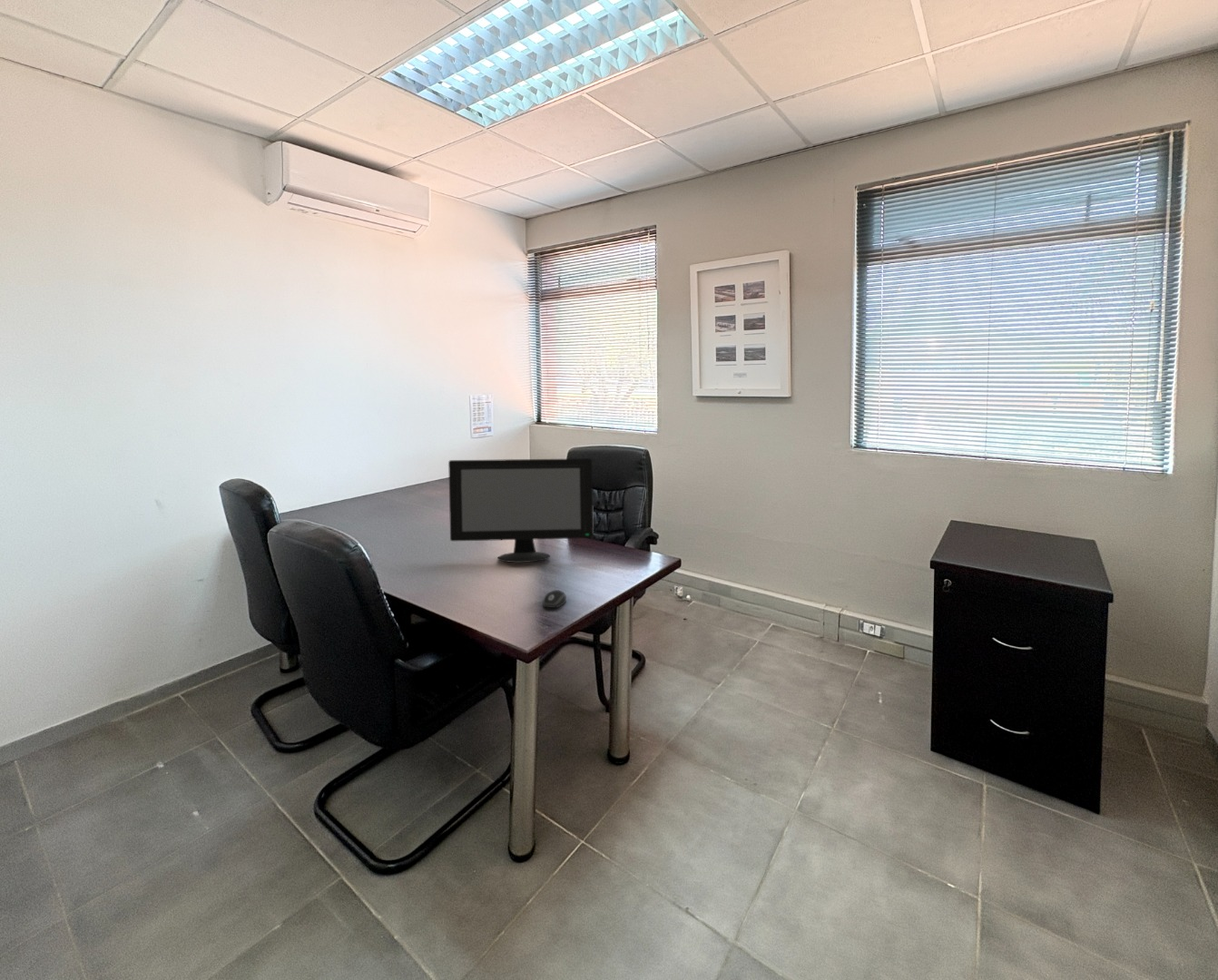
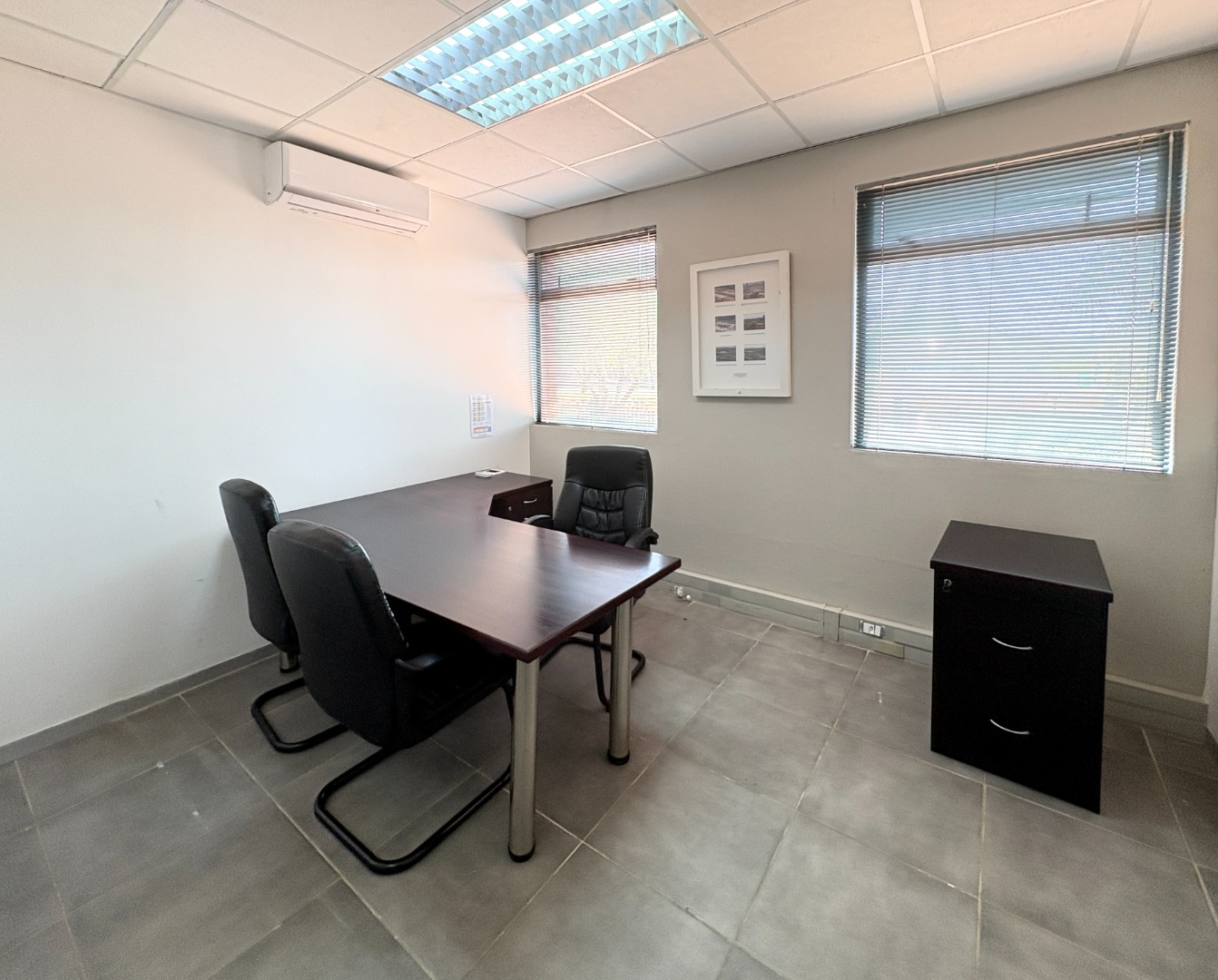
- computer monitor (522, 510)
- computer mouse (555, 597)
